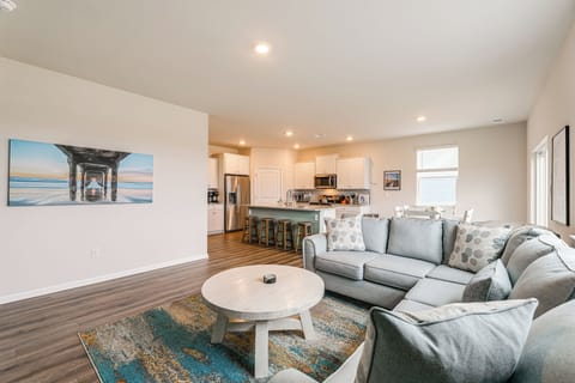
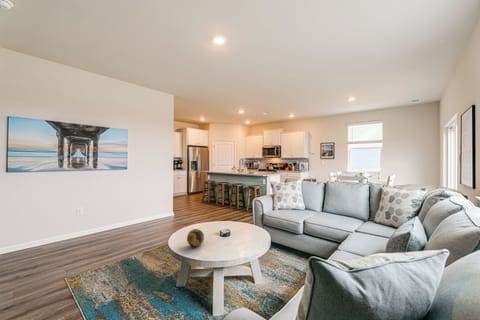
+ decorative orb (195, 237)
